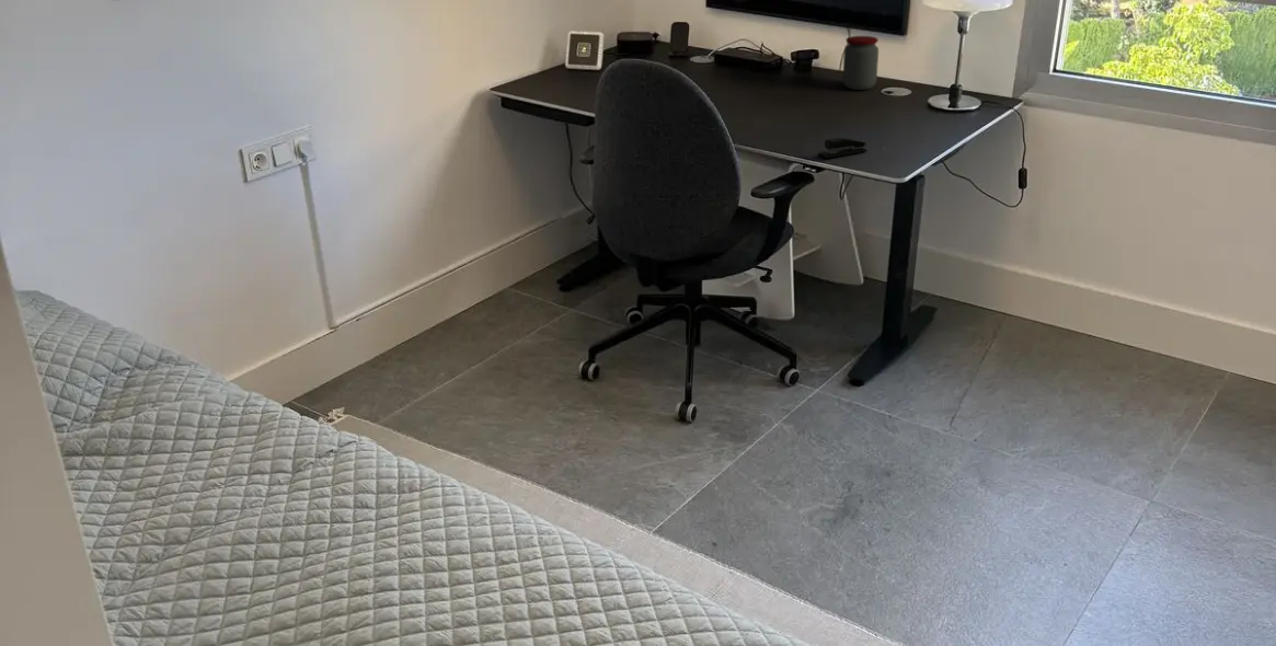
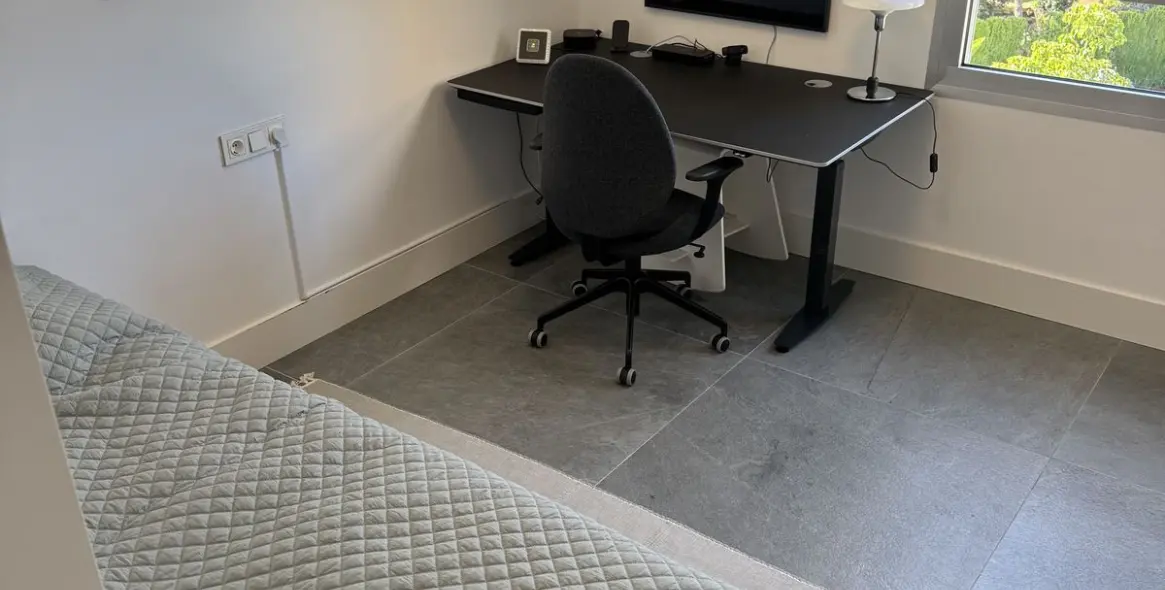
- stapler (842, 146)
- jar (860, 62)
